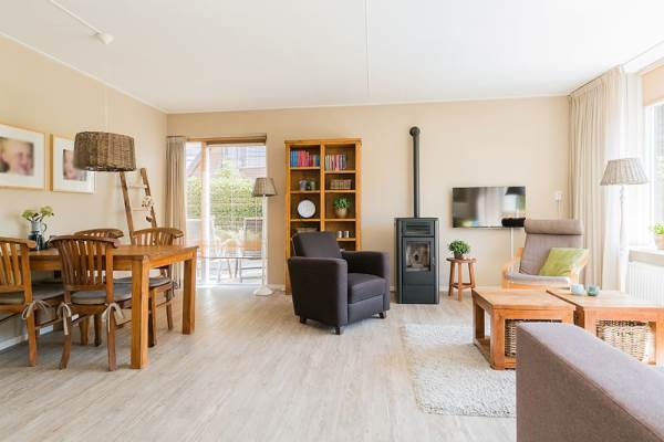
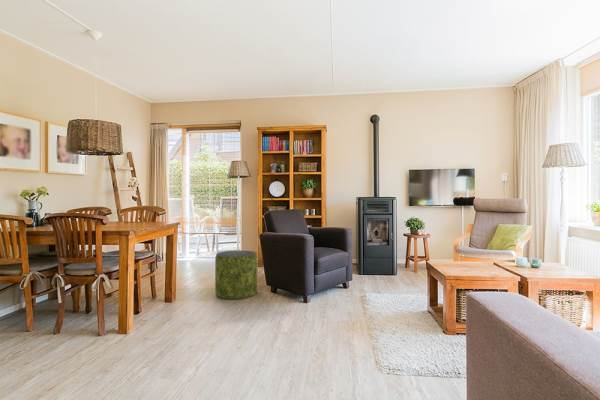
+ pouf (236, 273)
